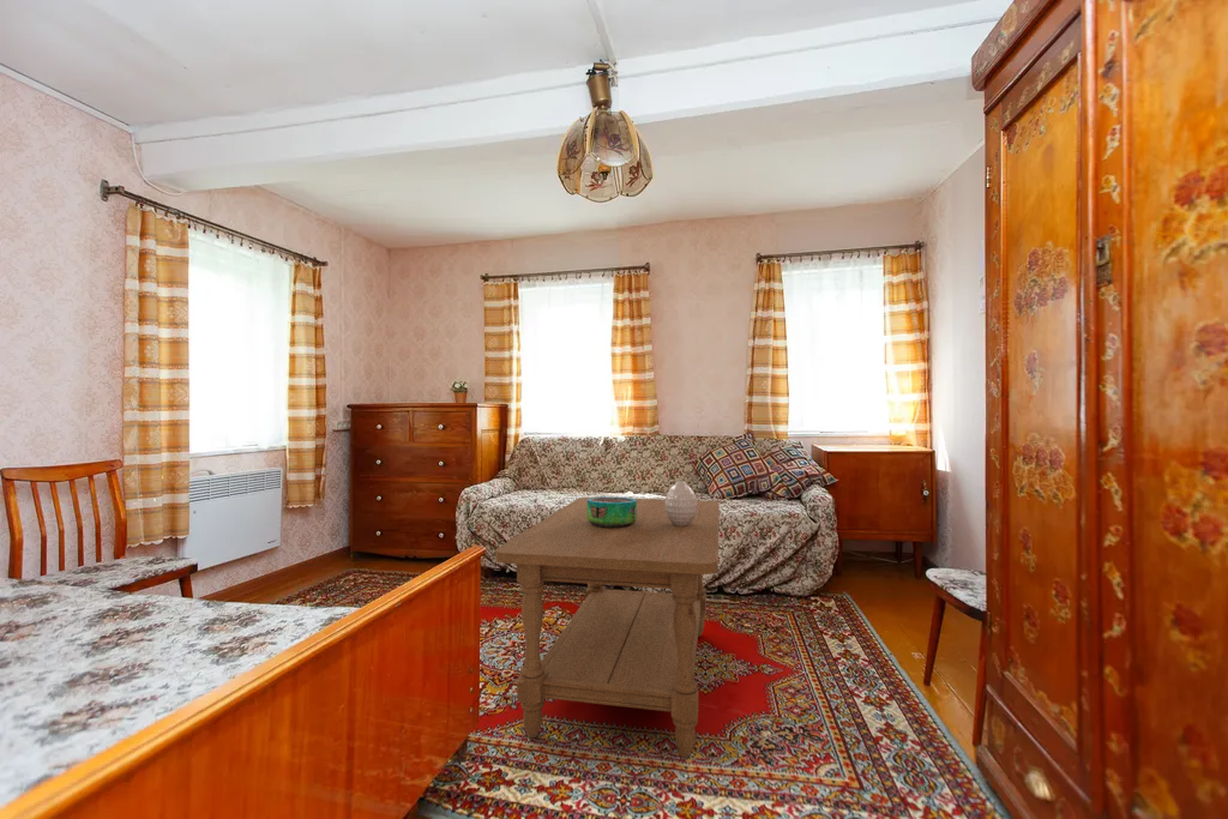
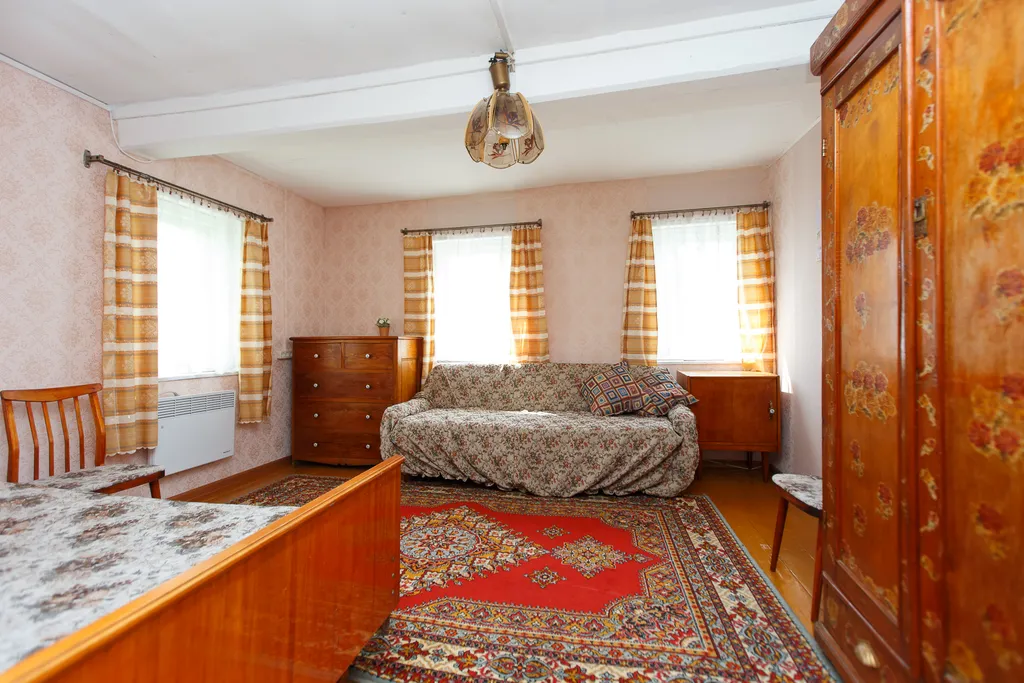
- coffee table (630, 598)
- decorative bowl (612, 510)
- vase (680, 502)
